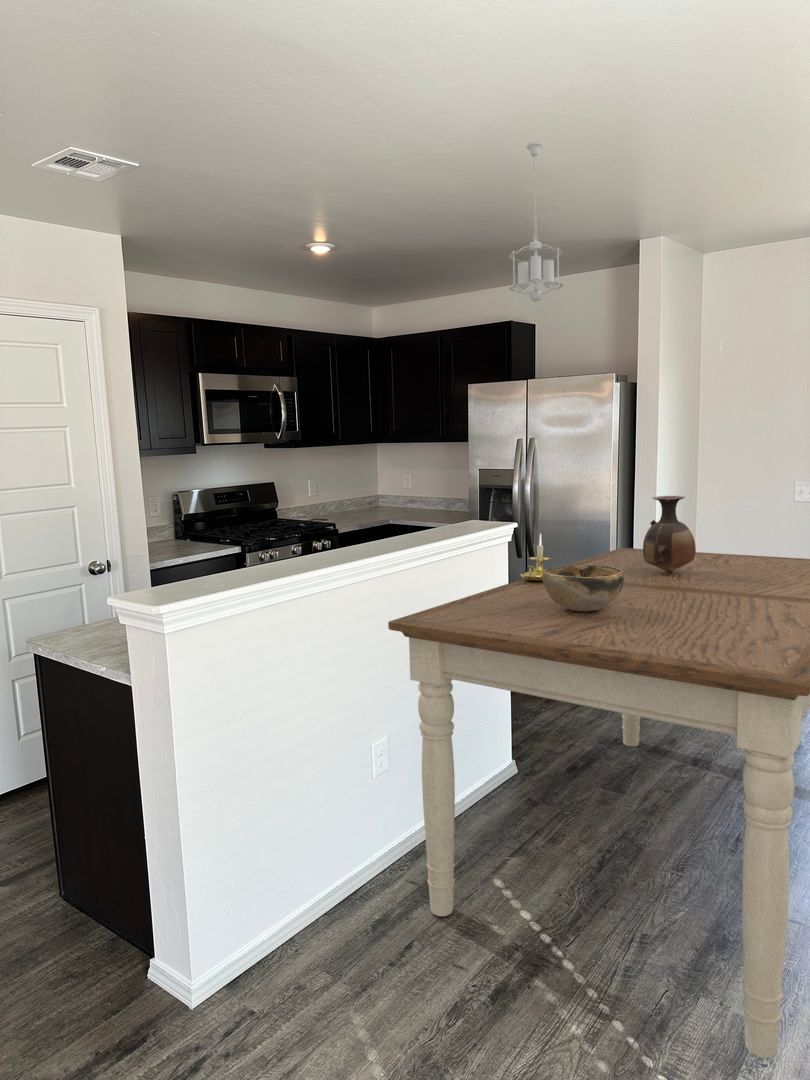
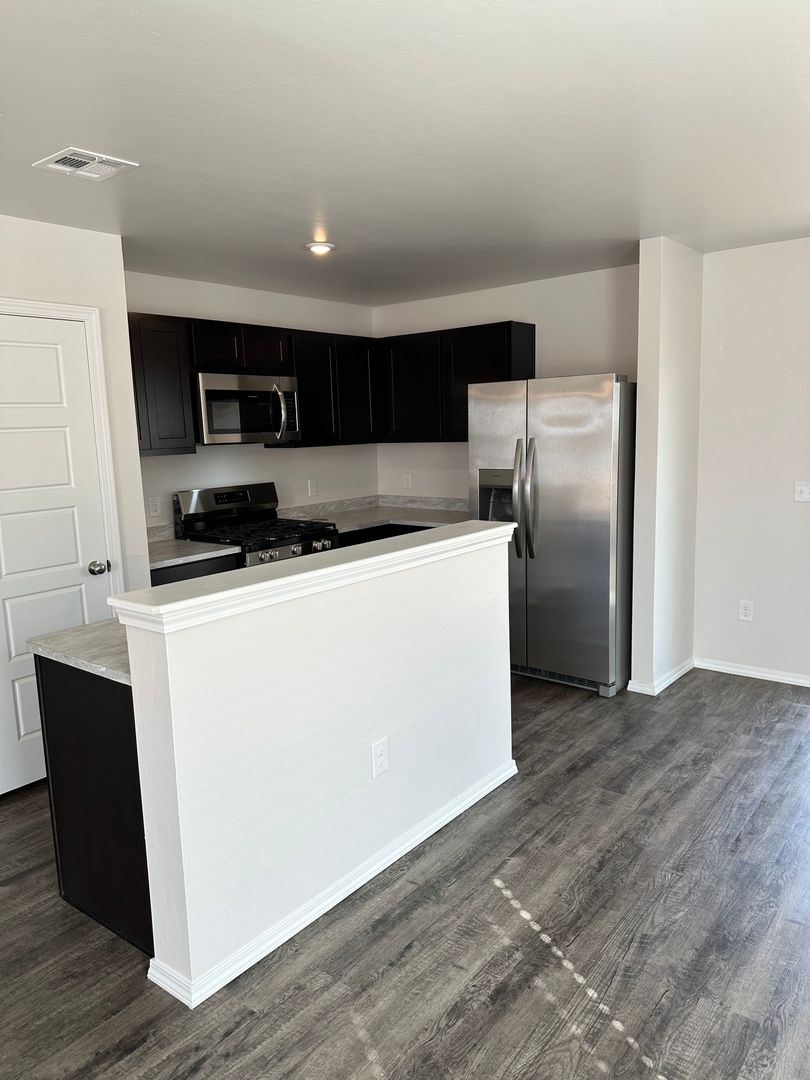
- vase (668, 534)
- decorative bowl (583, 589)
- candle holder (537, 557)
- pendant light (534, 224)
- dining table (676, 721)
